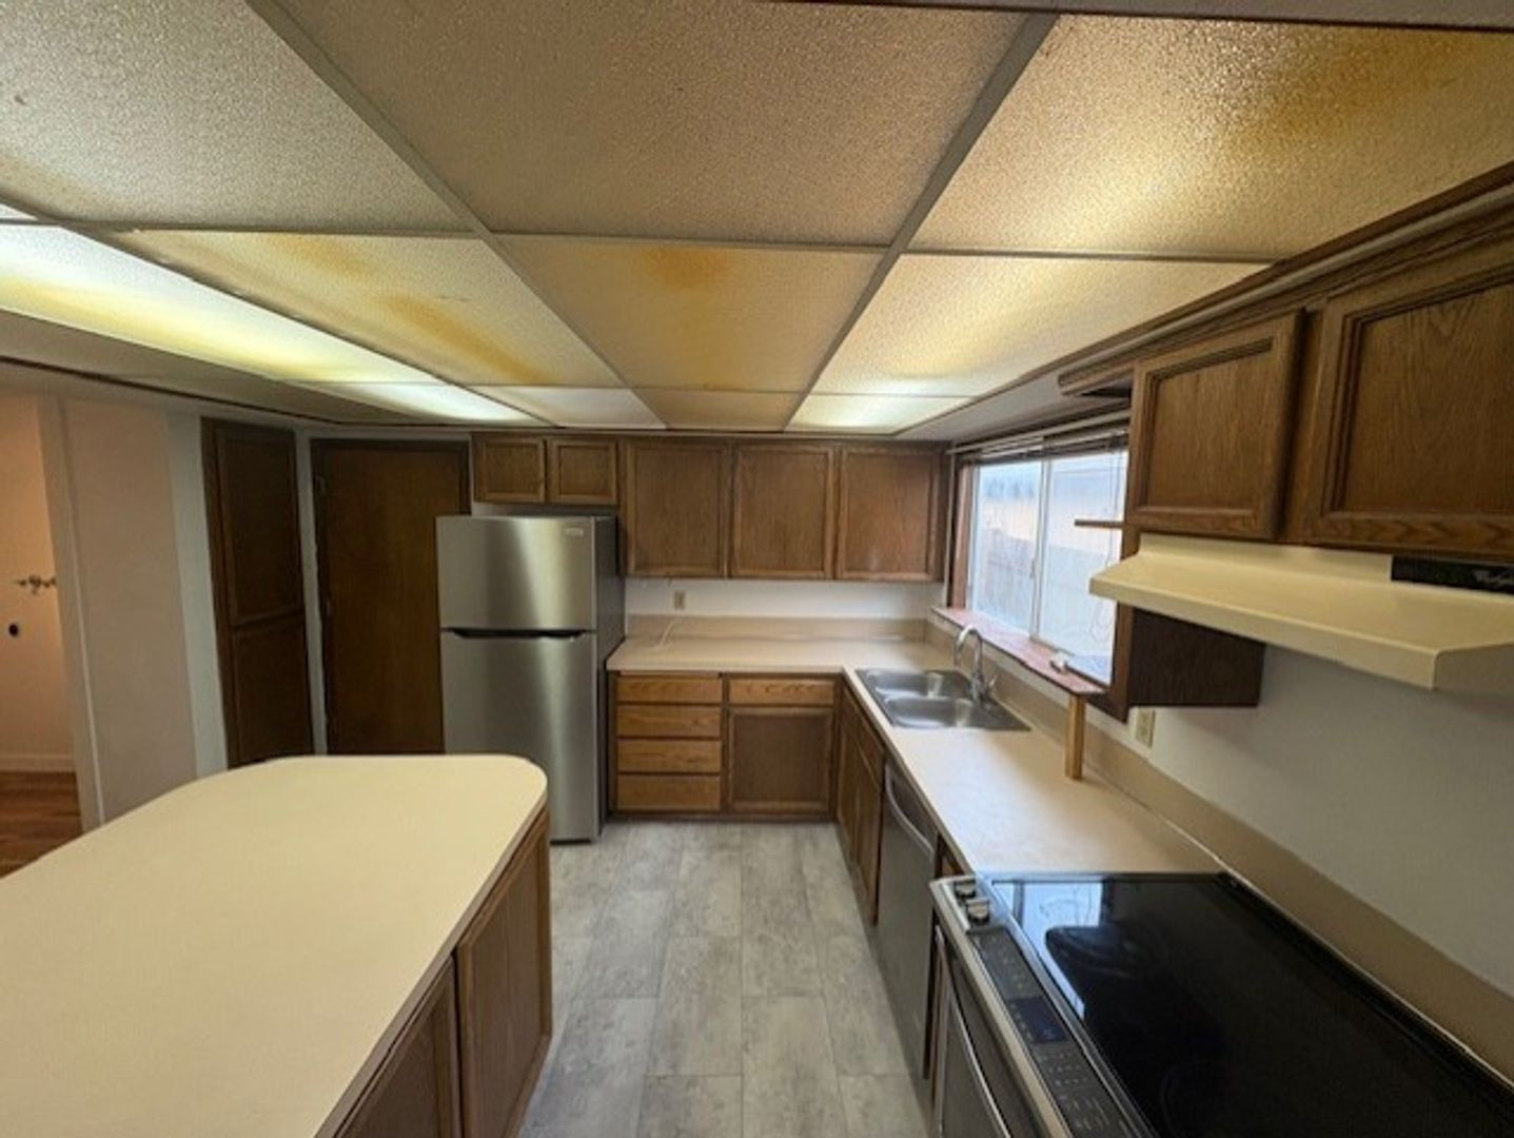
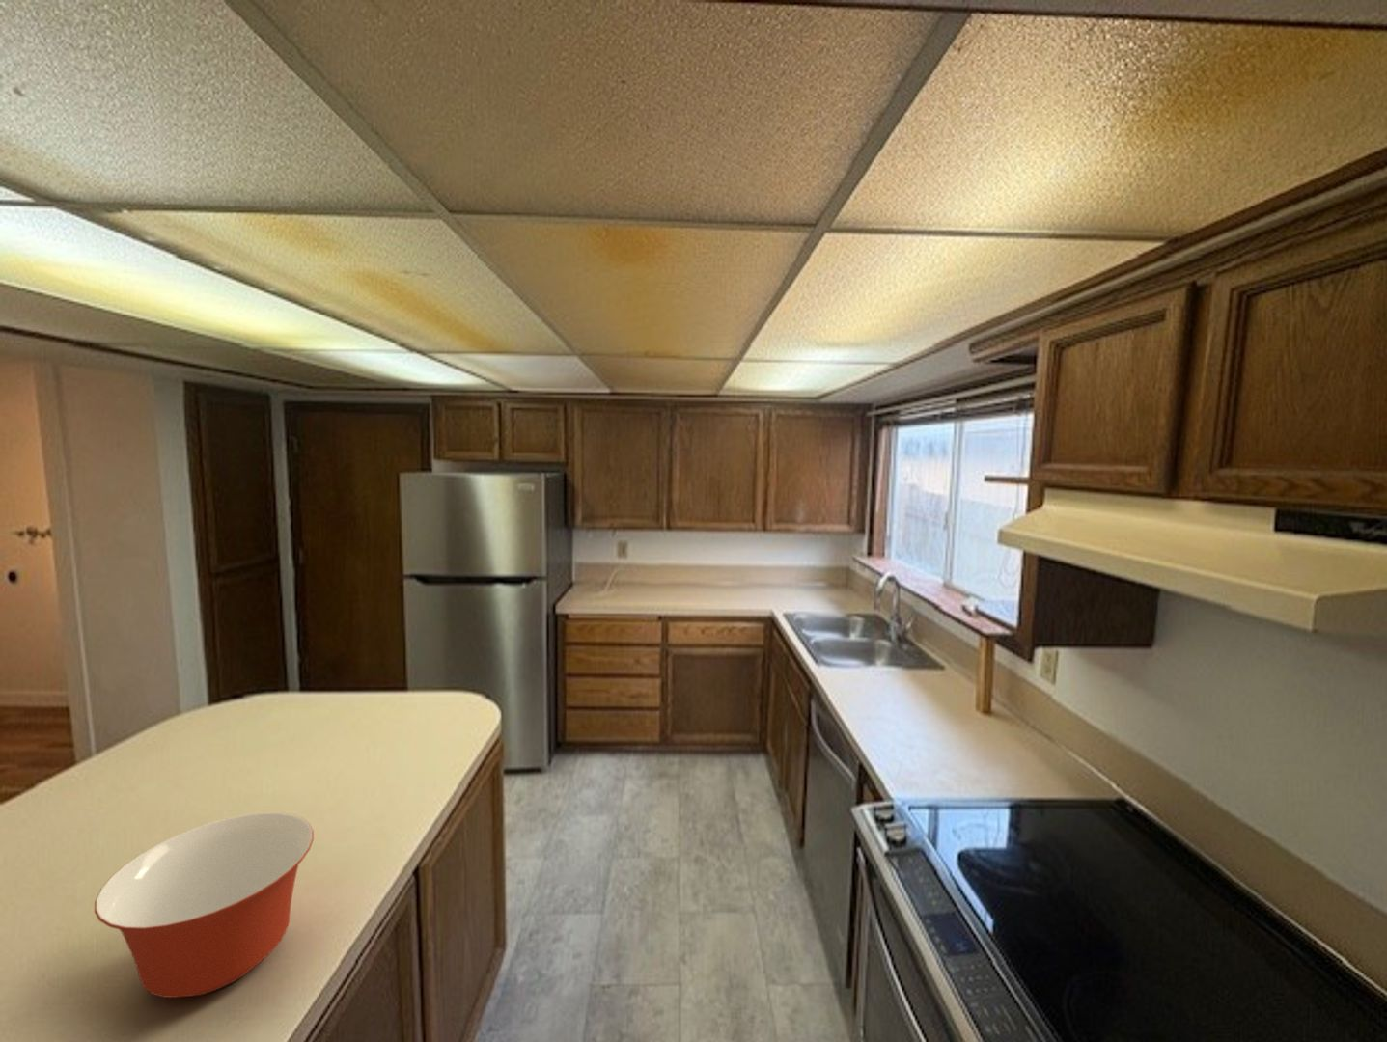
+ mixing bowl (217, 911)
